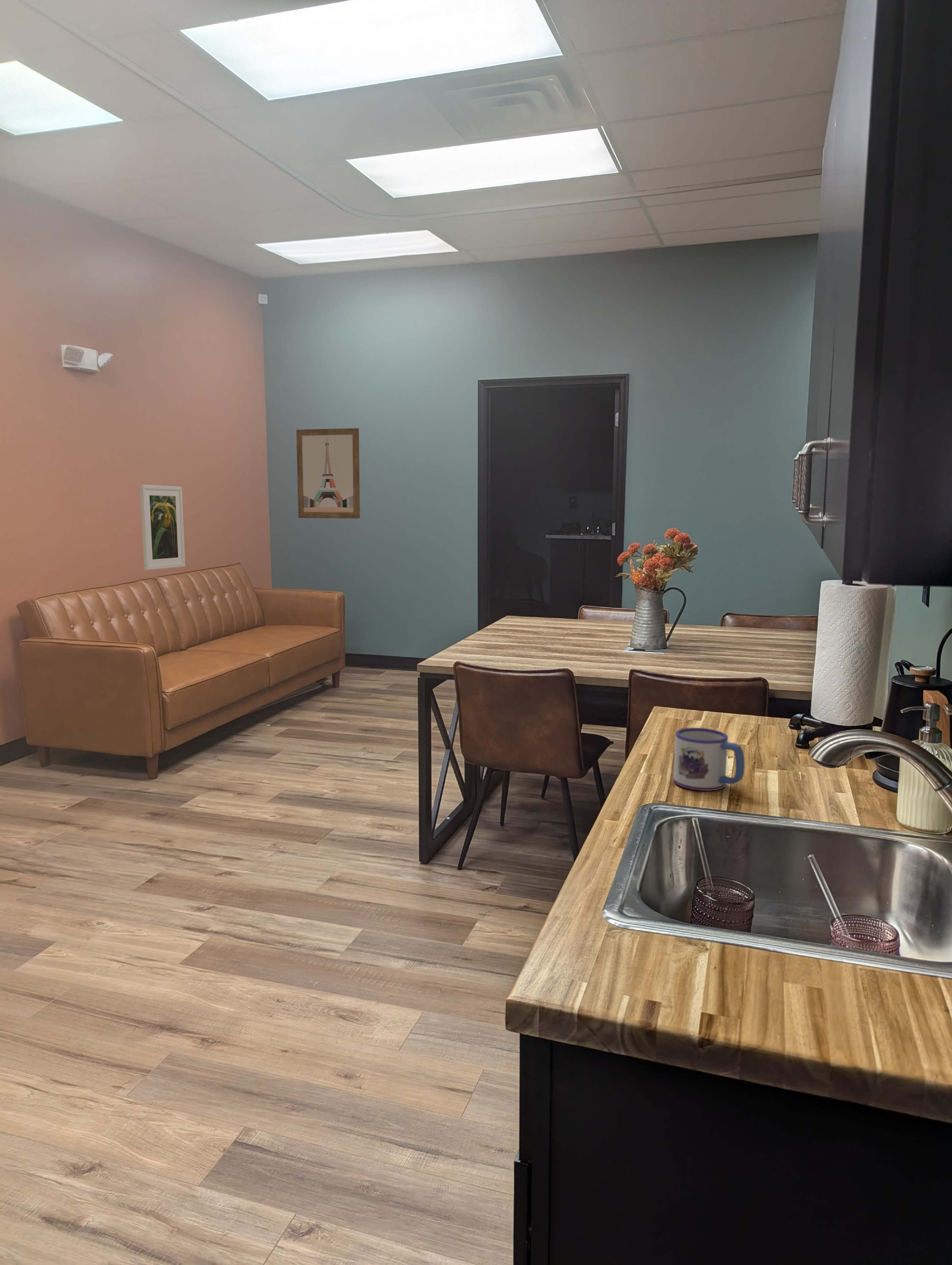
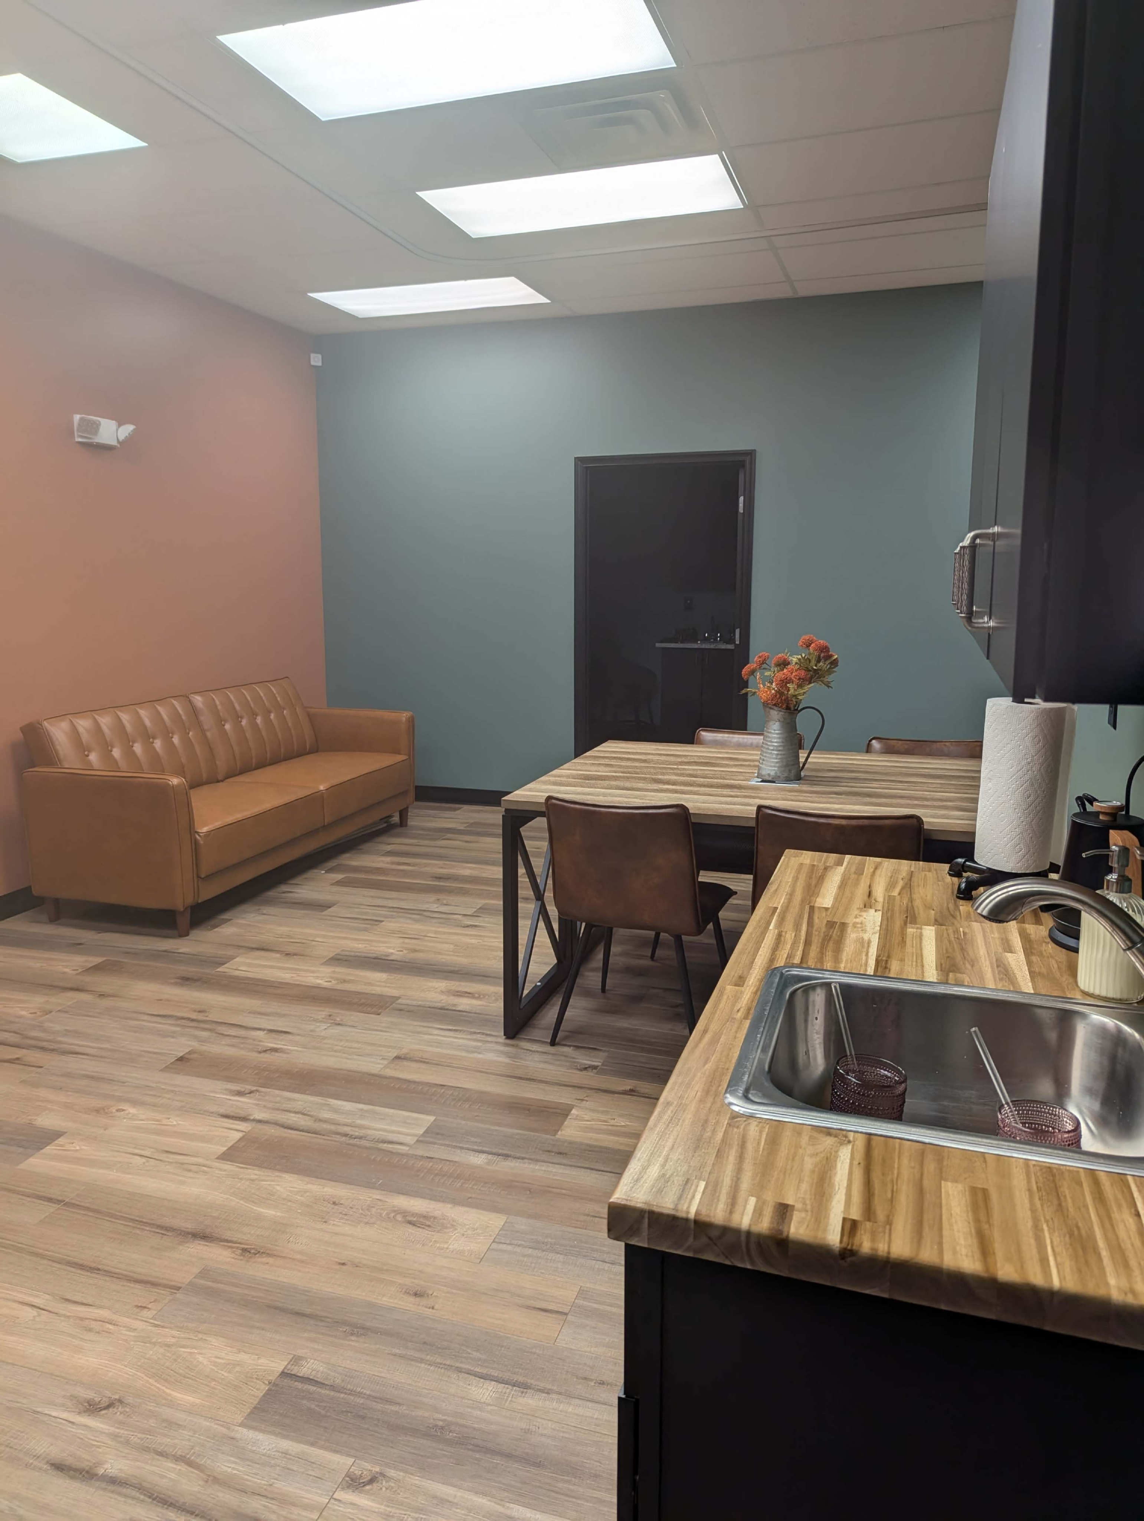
- mug (709, 760)
- wall art (328, 474)
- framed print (163, 527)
